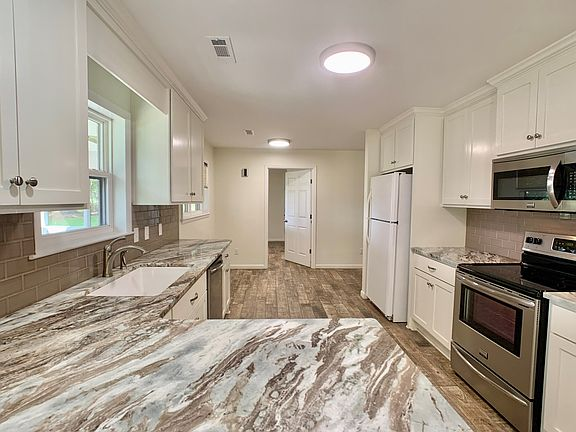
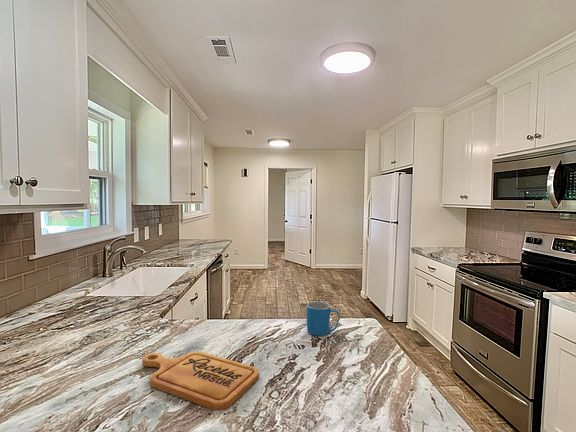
+ cutting board (191, 371)
+ mug (322, 318)
